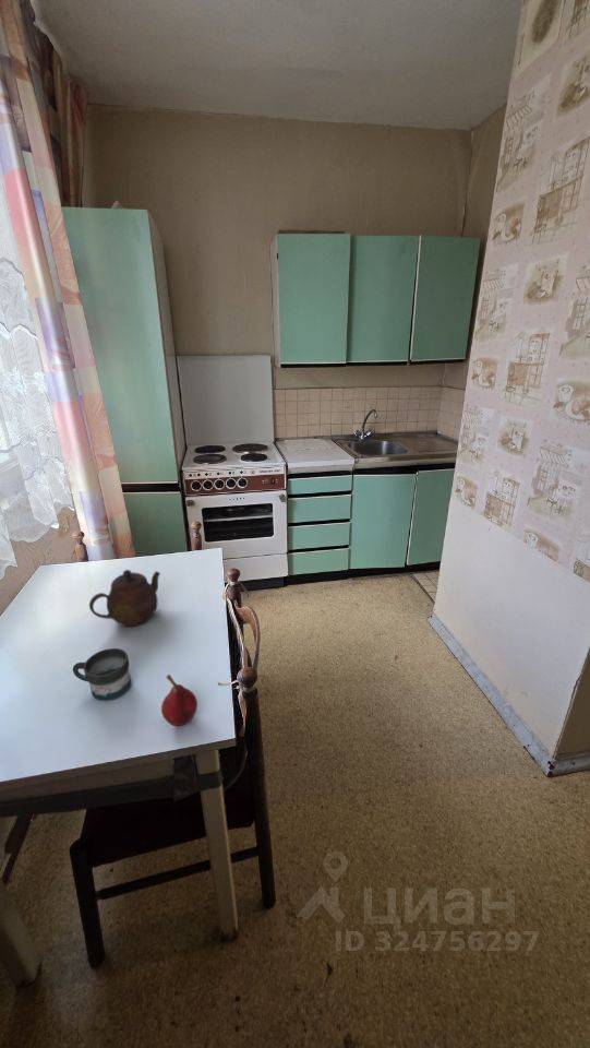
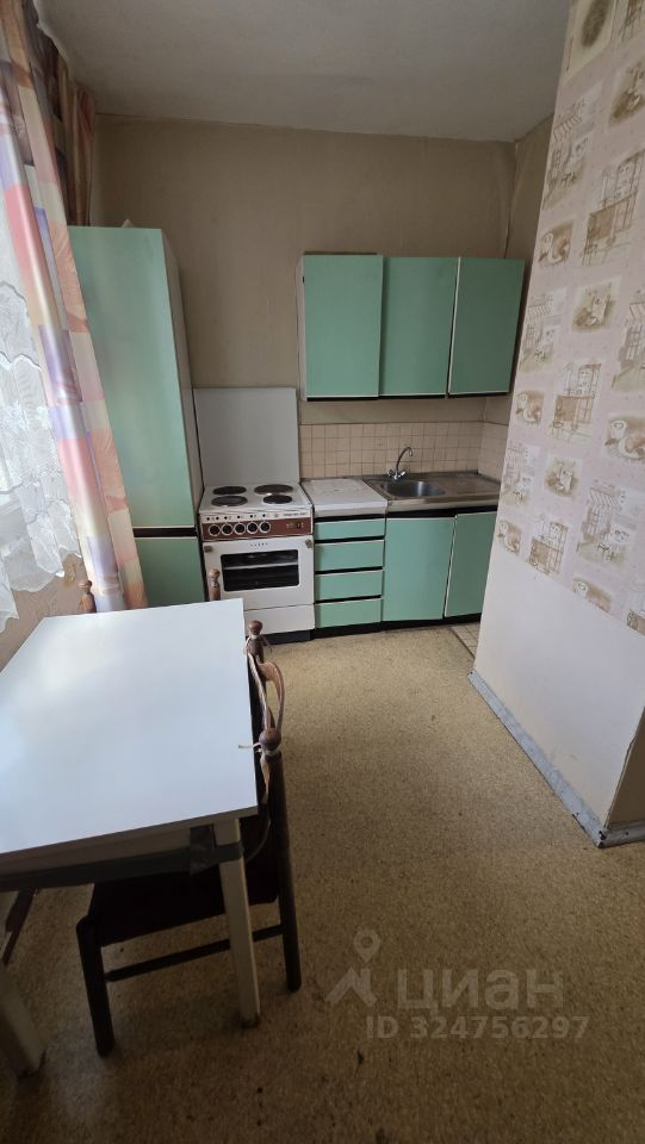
- mug (104, 676)
- teapot (128, 595)
- fruit (178, 698)
